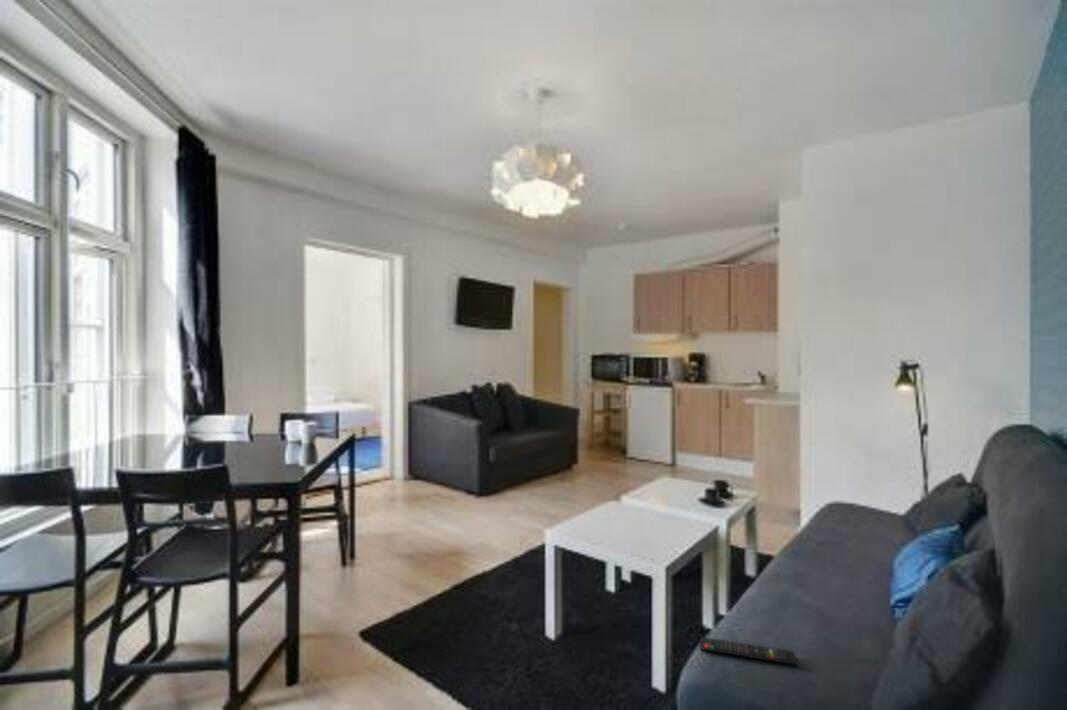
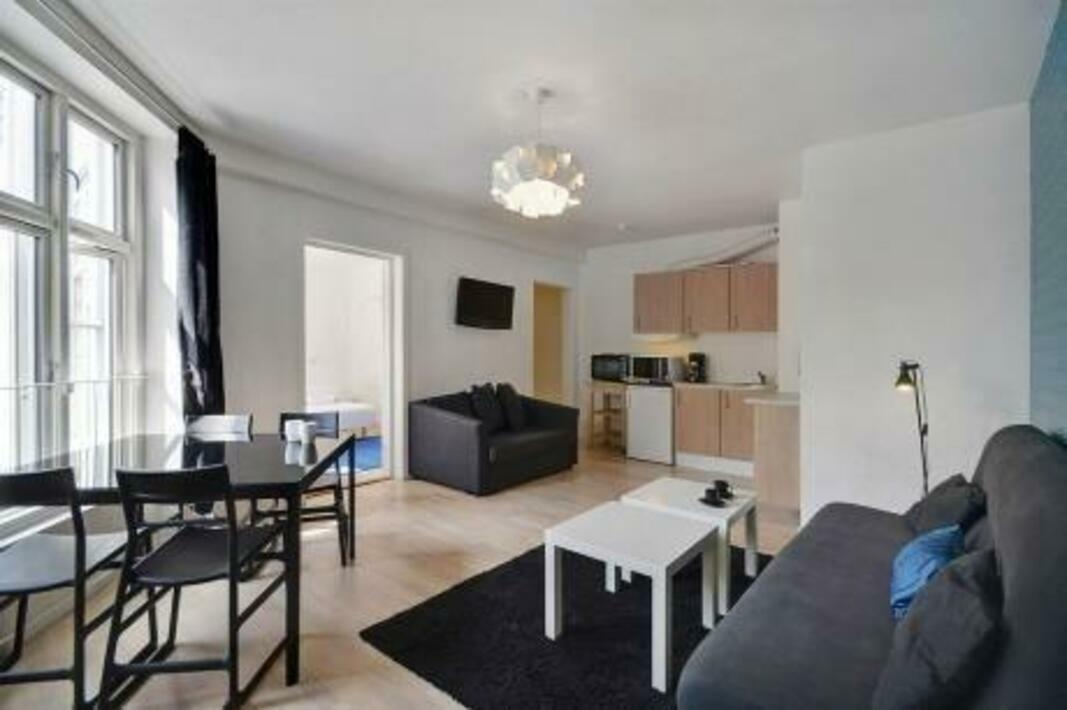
- remote control (746, 651)
